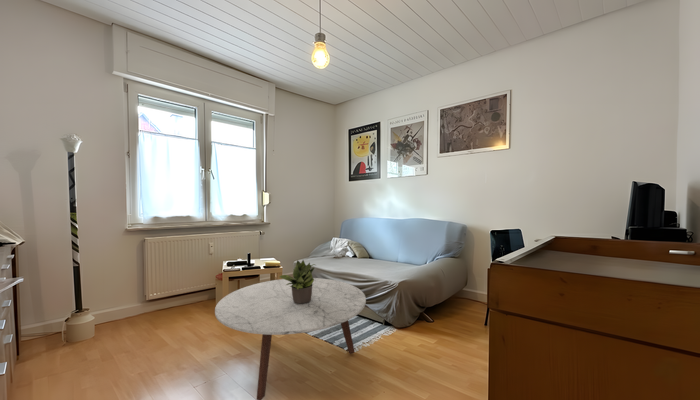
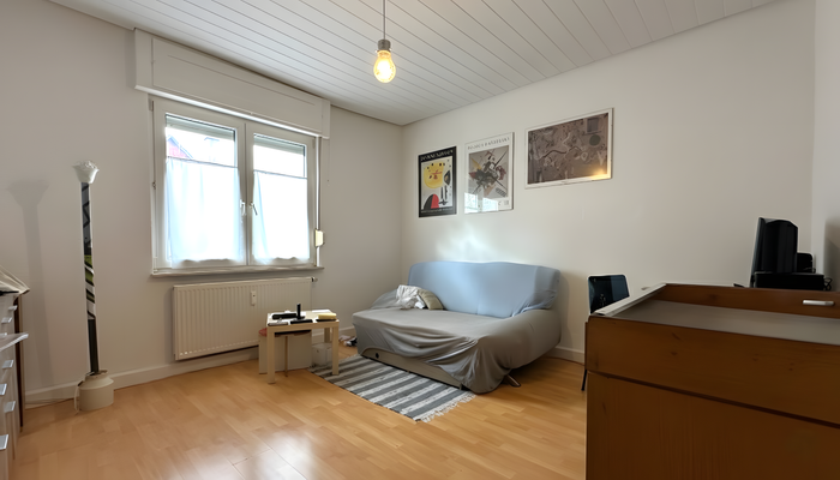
- coffee table (294, 329)
- potted plant (298, 280)
